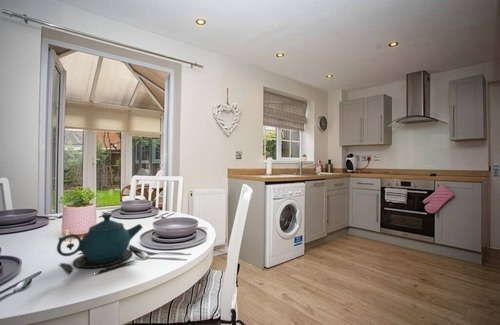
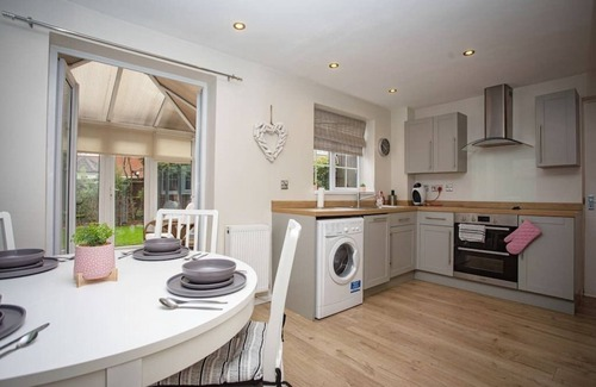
- teapot (103, 236)
